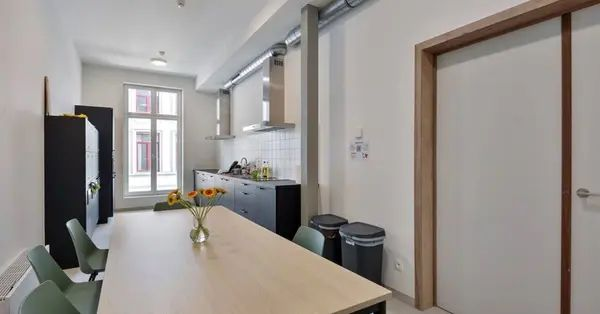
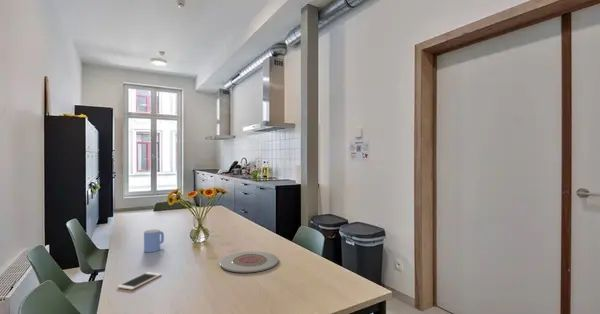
+ mug (155, 239)
+ cell phone (140, 280)
+ plate (249, 260)
